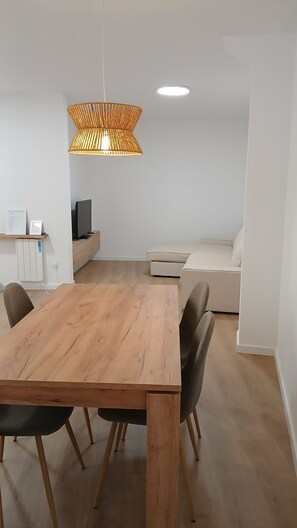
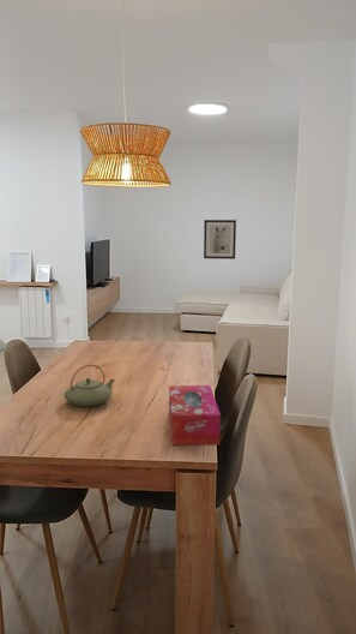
+ tissue box (192, 412)
+ teapot (91, 382)
+ wall art (219, 239)
